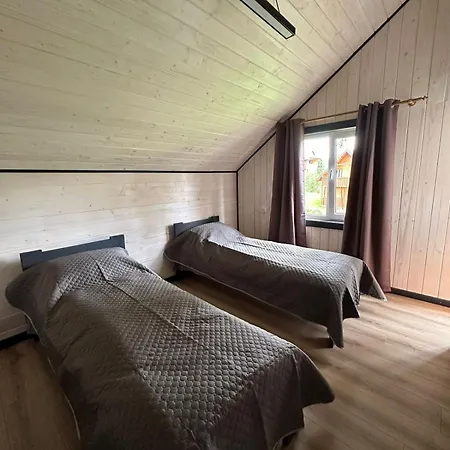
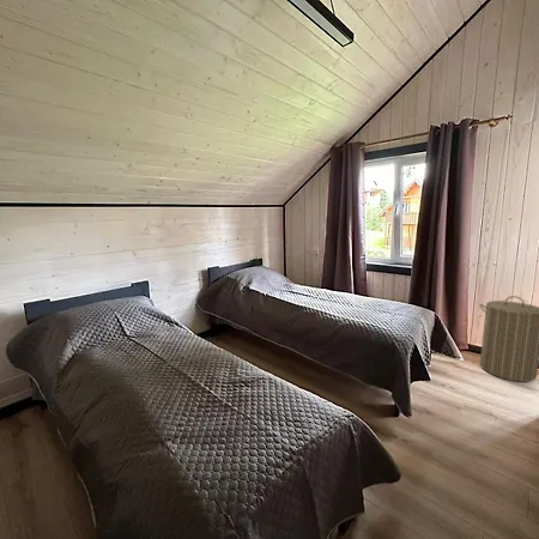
+ laundry hamper (511, 333)
